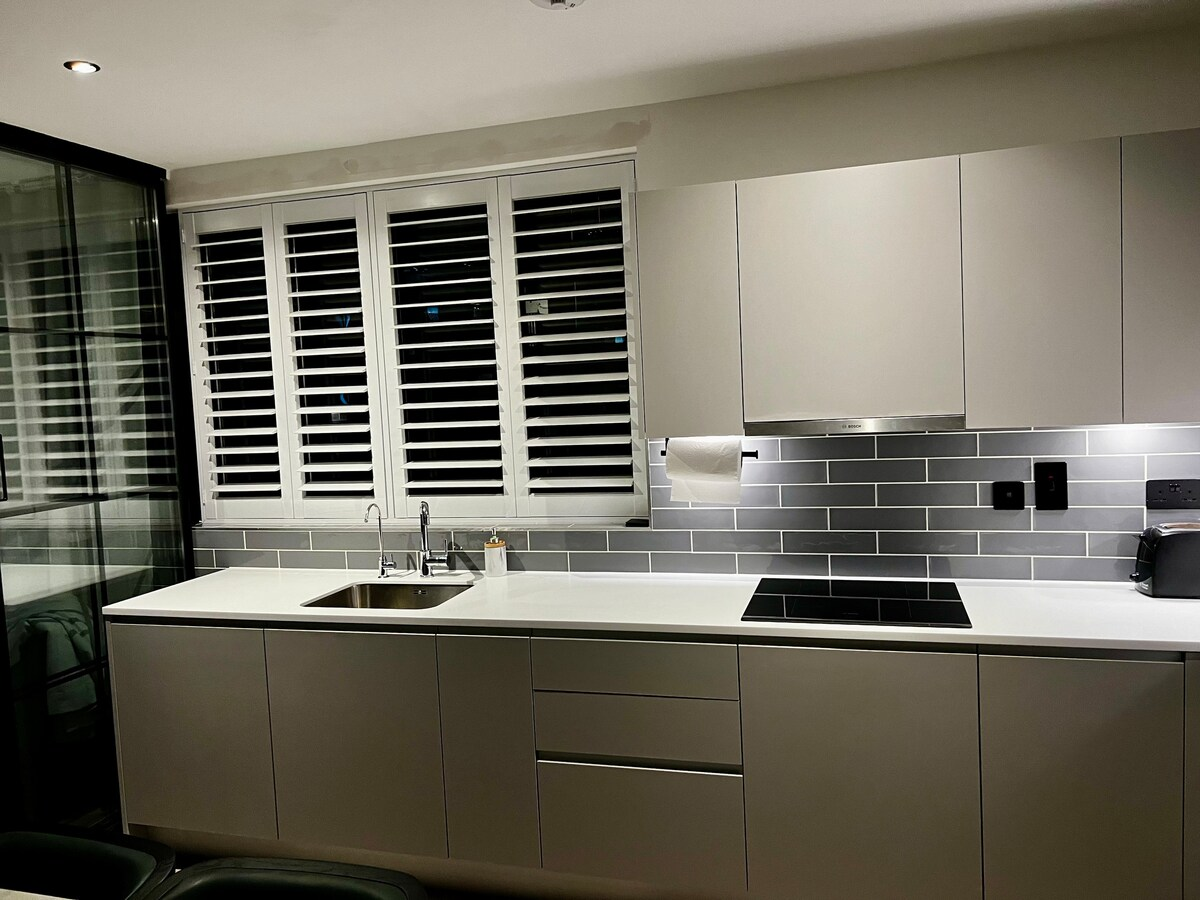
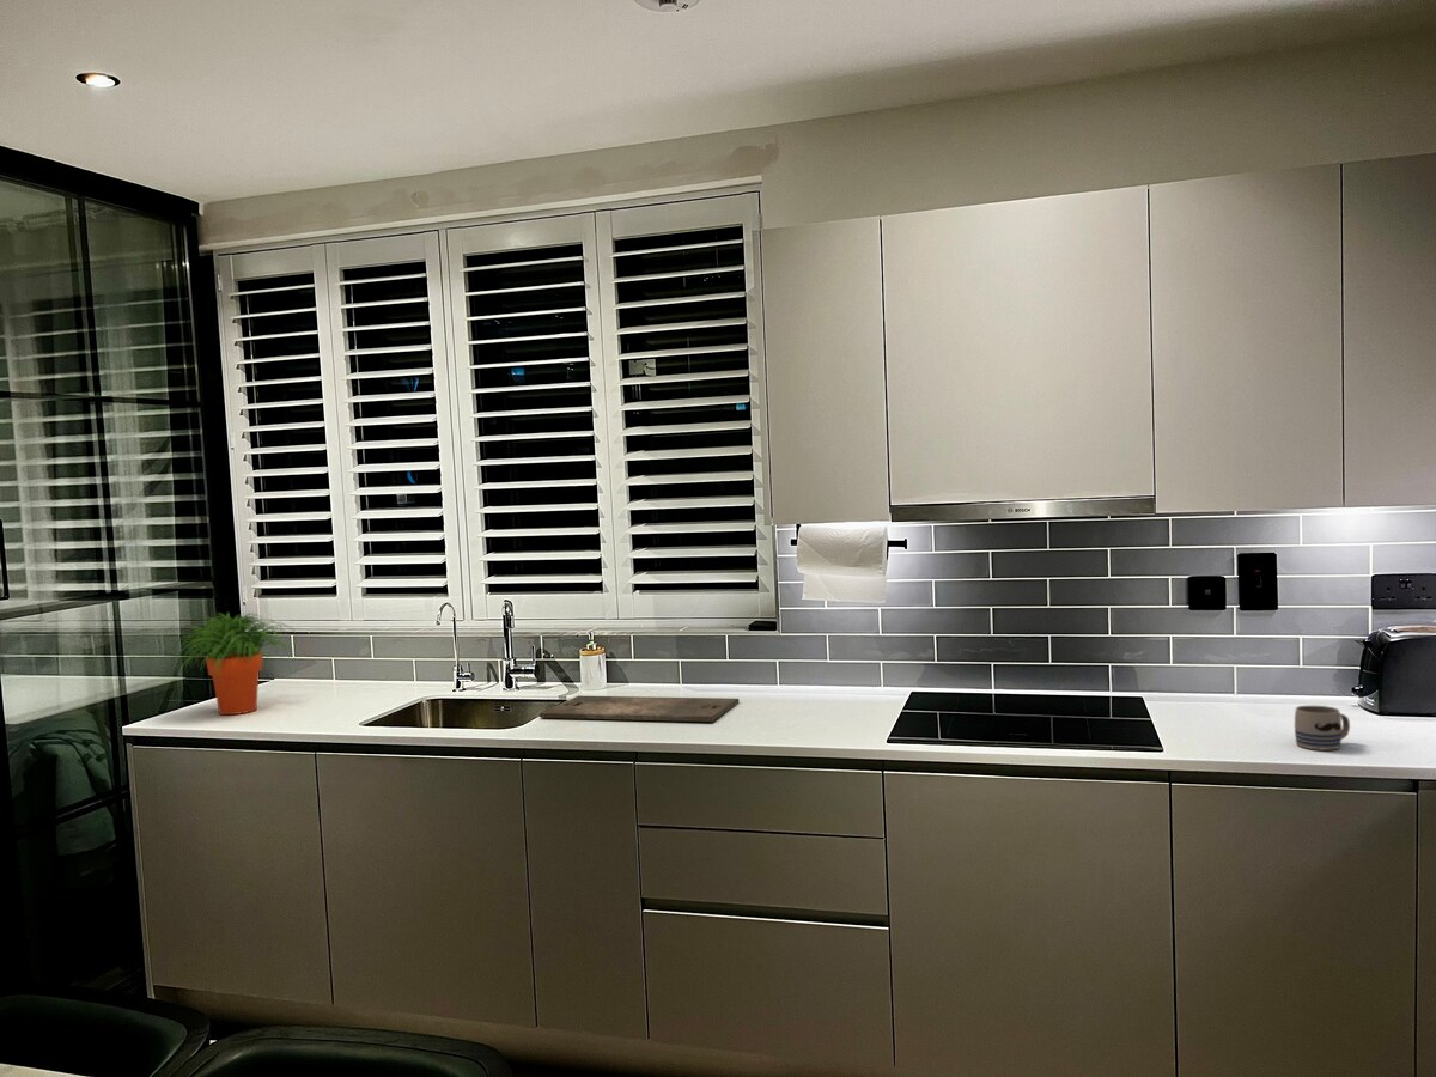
+ mug (1324, 726)
+ cutting board (640, 707)
+ potted plant (232, 662)
